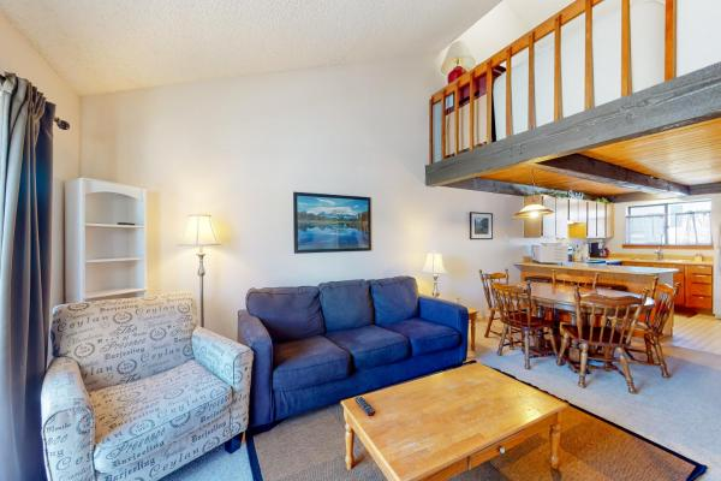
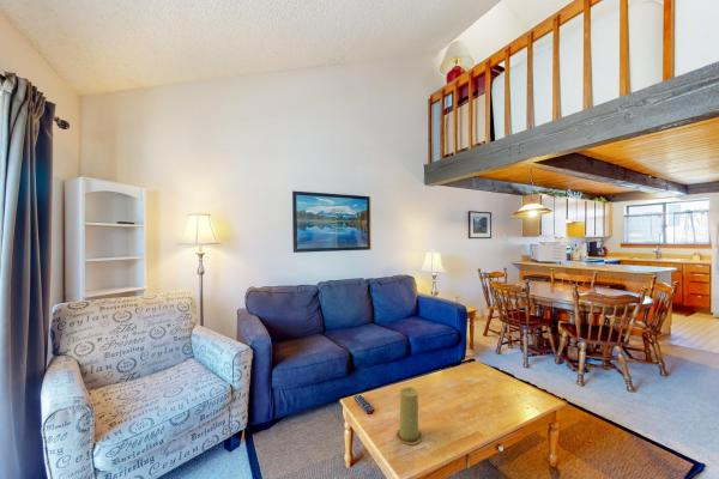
+ candle (409, 413)
